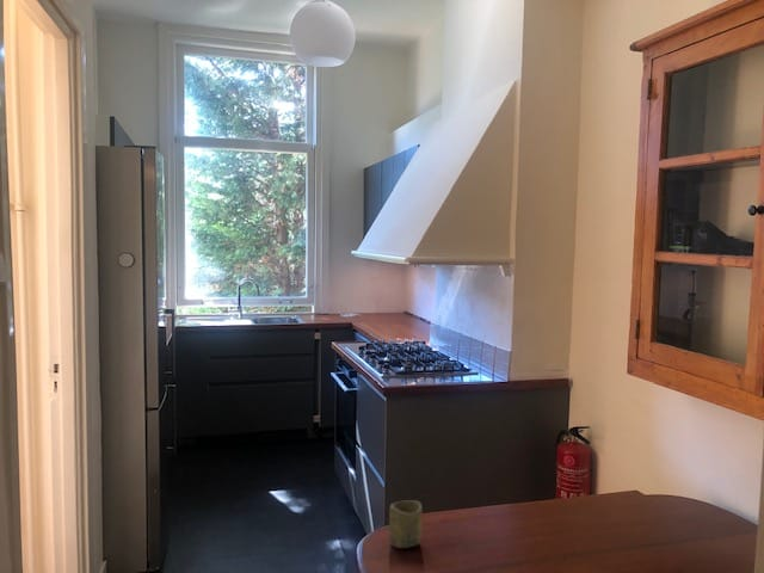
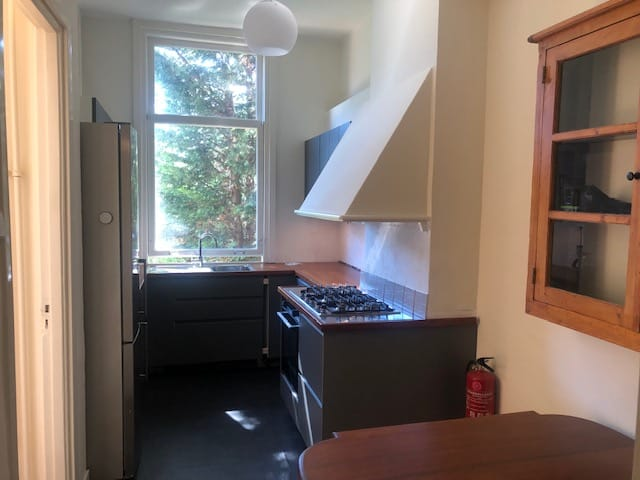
- cup (405, 524)
